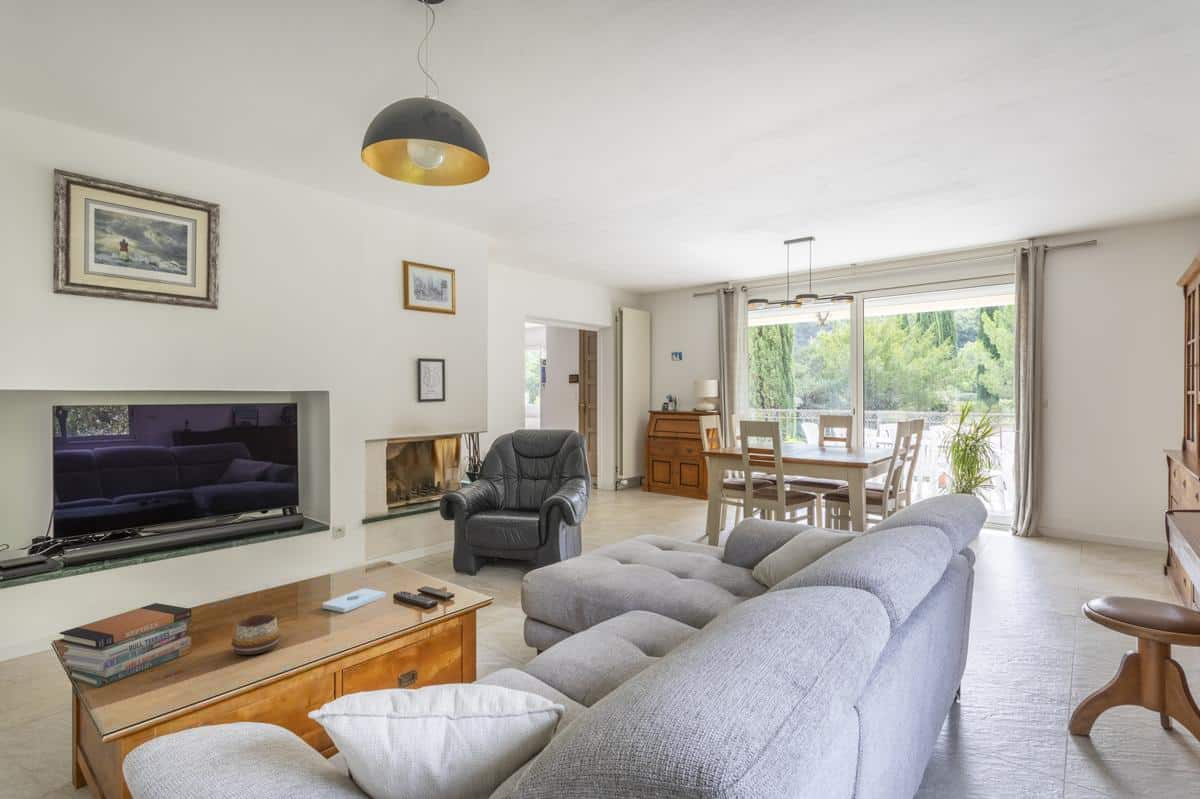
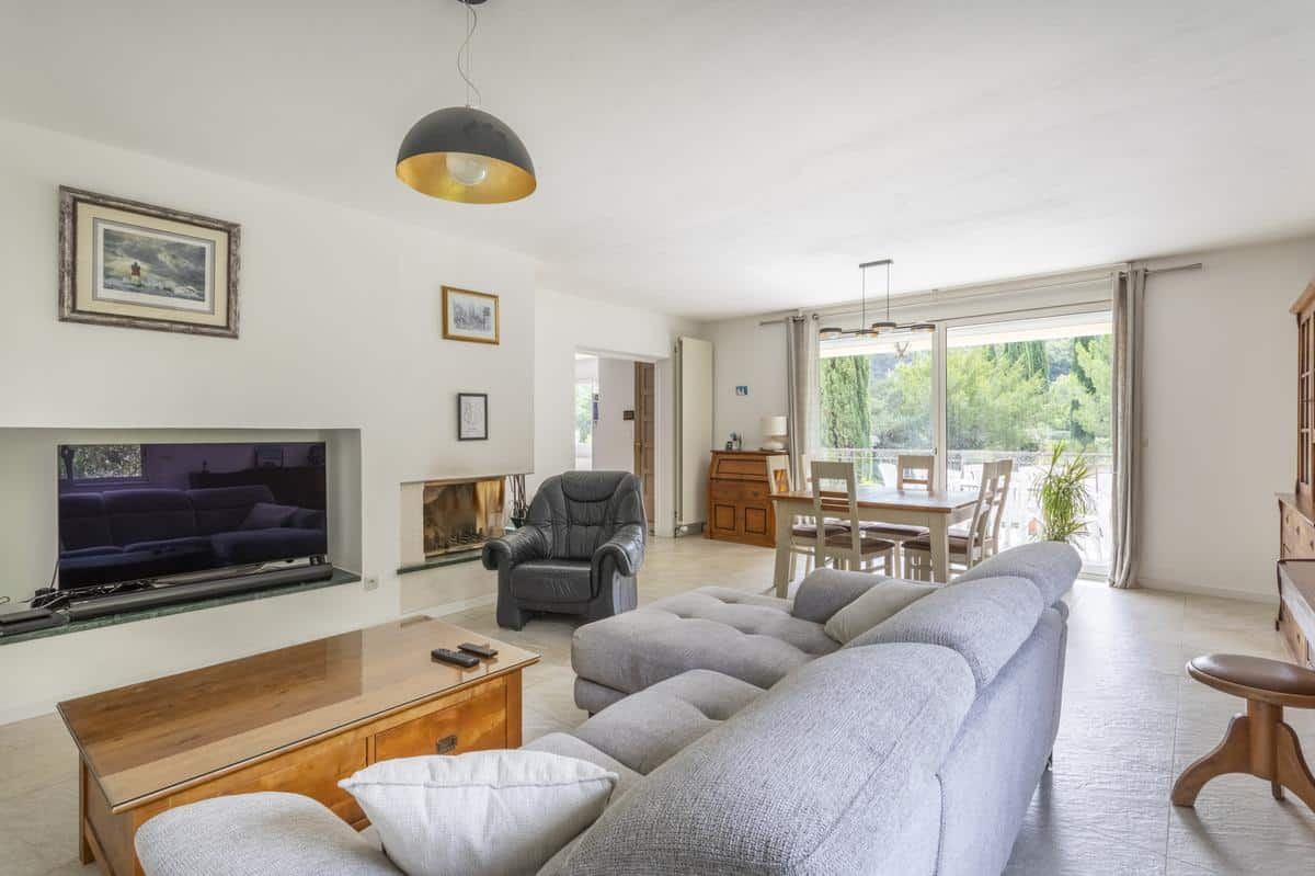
- notepad (354, 599)
- decorative bowl (256, 634)
- book stack (129, 642)
